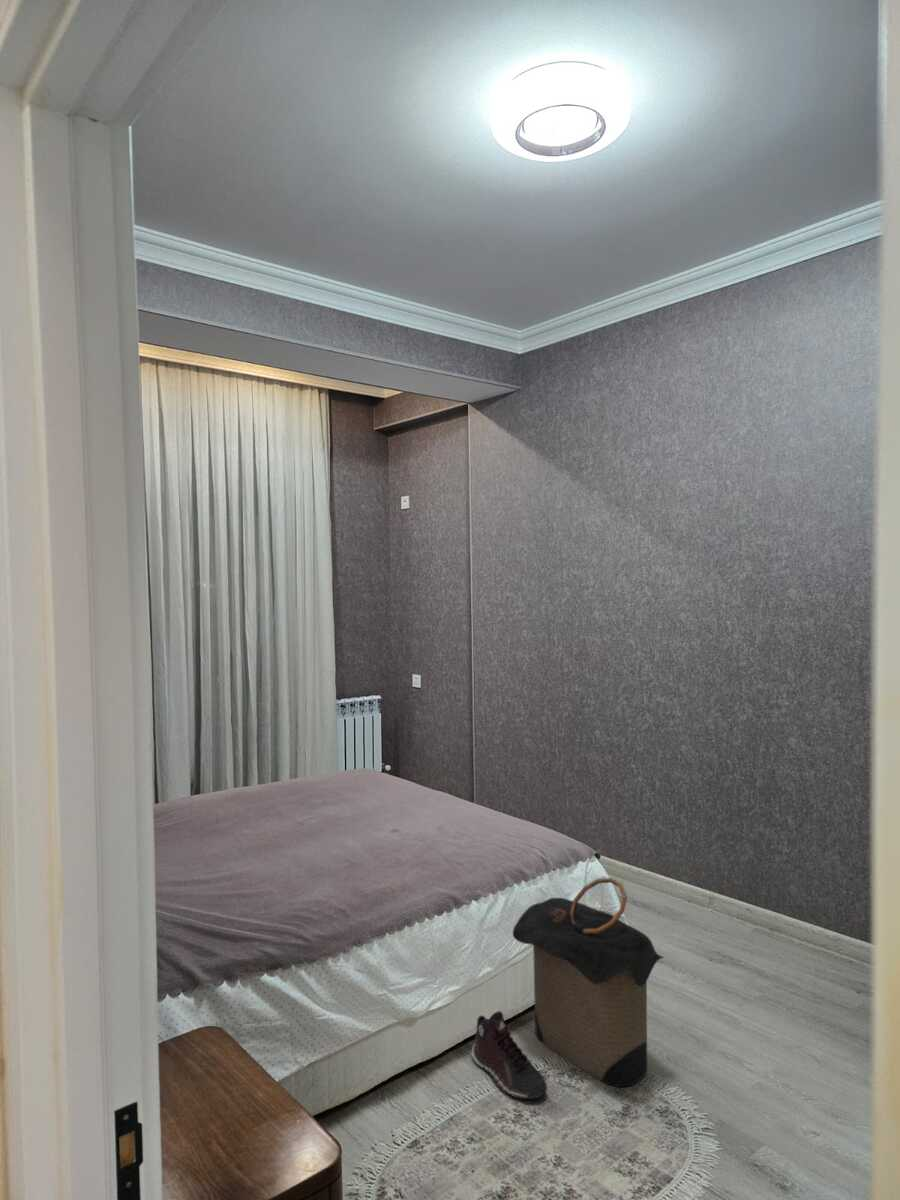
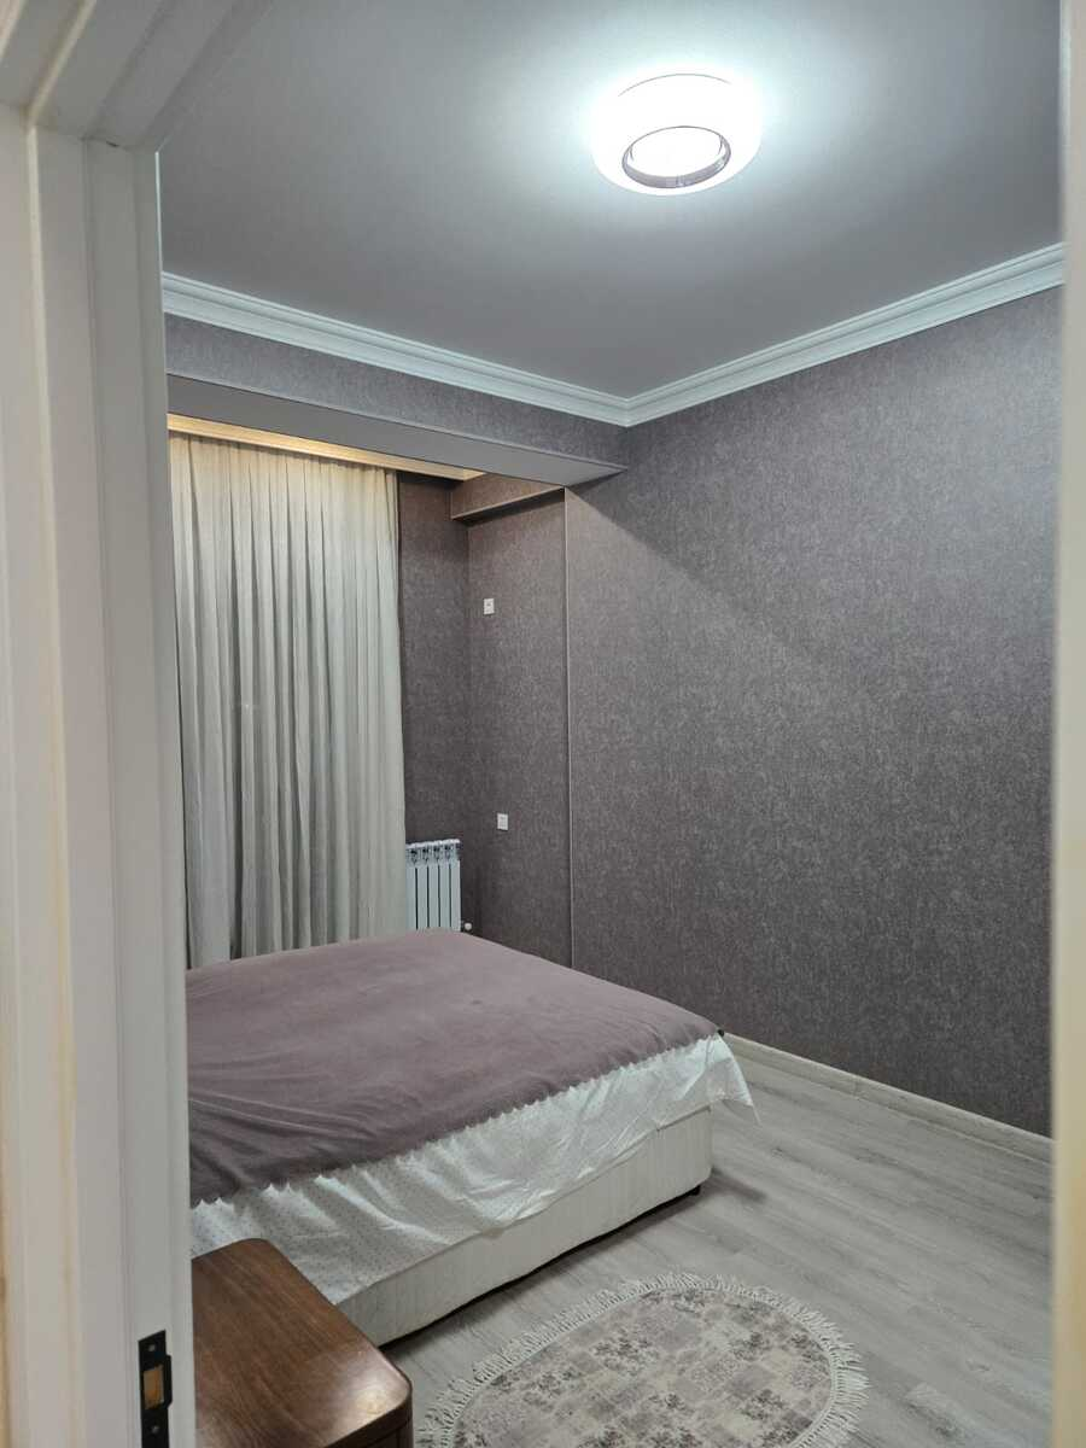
- laundry hamper (583, 965)
- sneaker (505, 1049)
